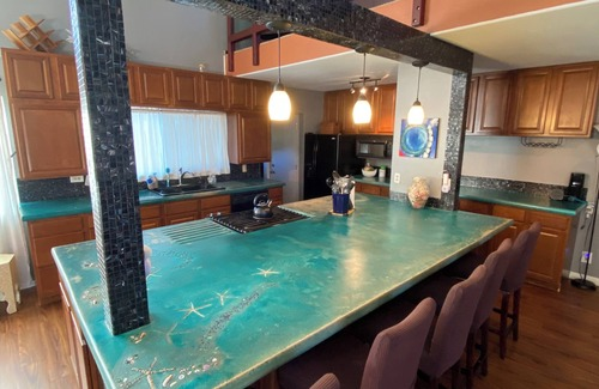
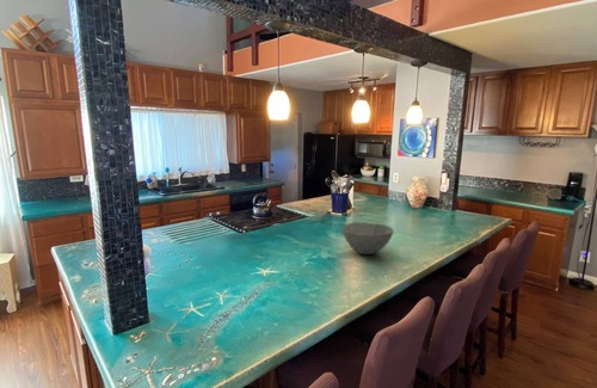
+ bowl (365, 240)
